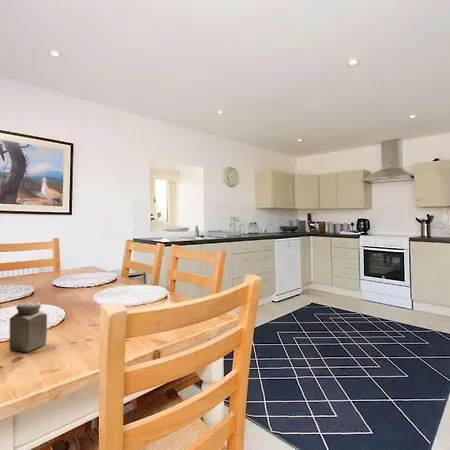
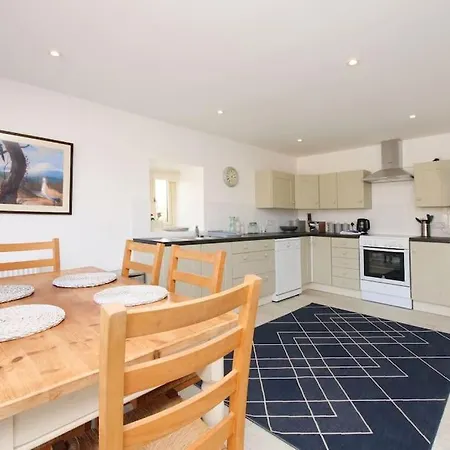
- salt shaker (28, 324)
